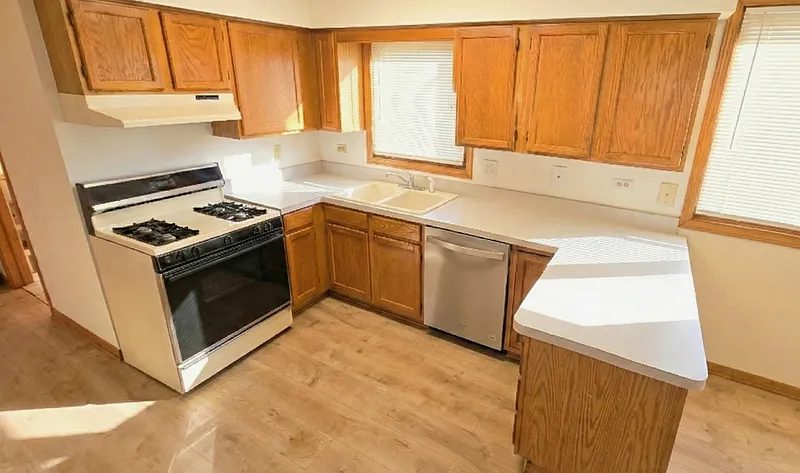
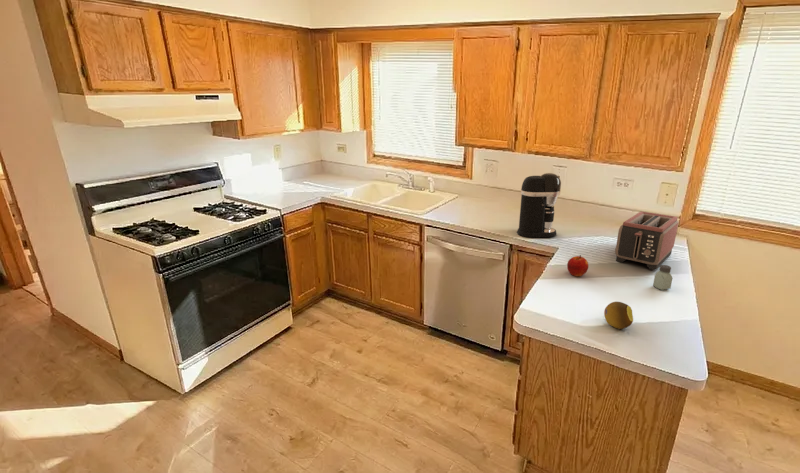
+ toaster (646, 240)
+ saltshaker (663, 277)
+ coffee maker (539, 204)
+ fruit (618, 315)
+ apple (577, 264)
